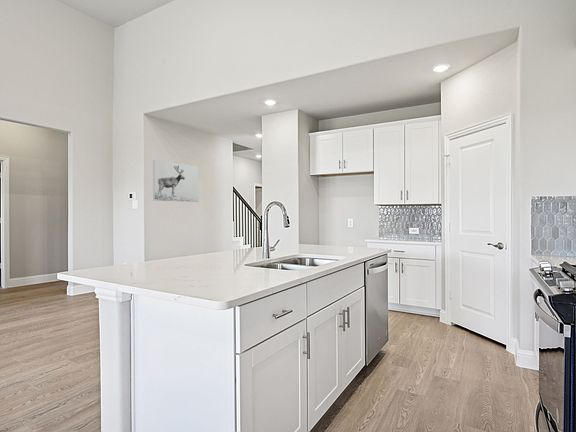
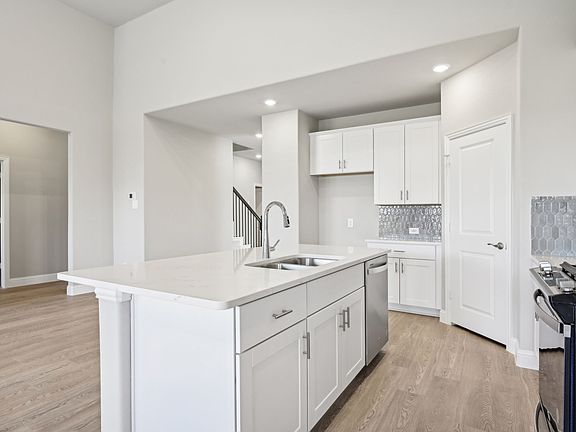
- wall art (177, 182)
